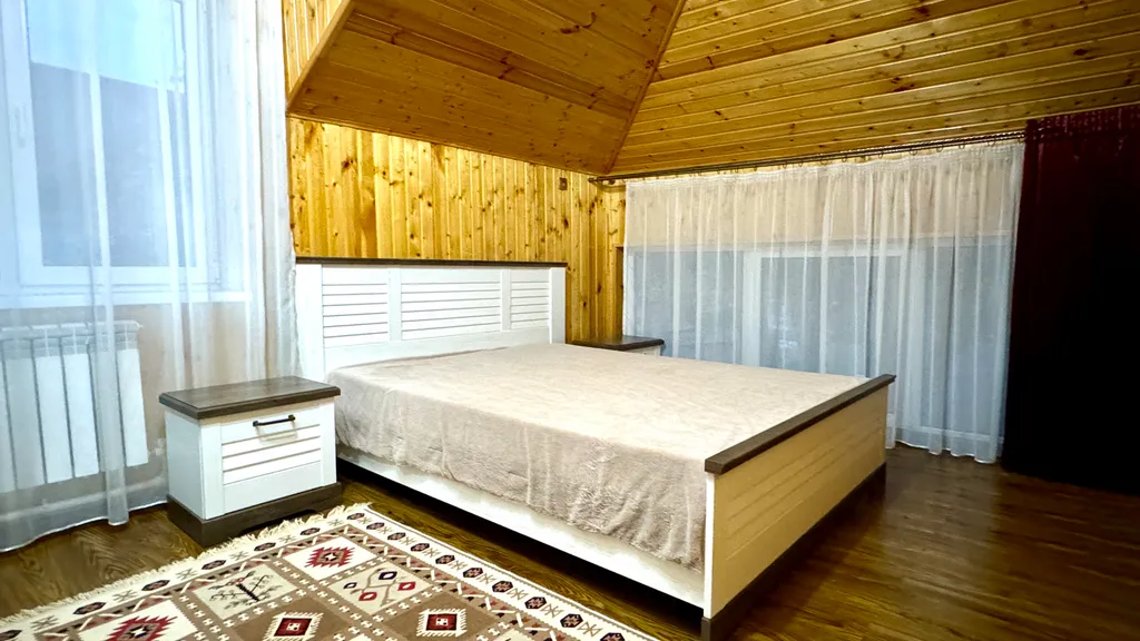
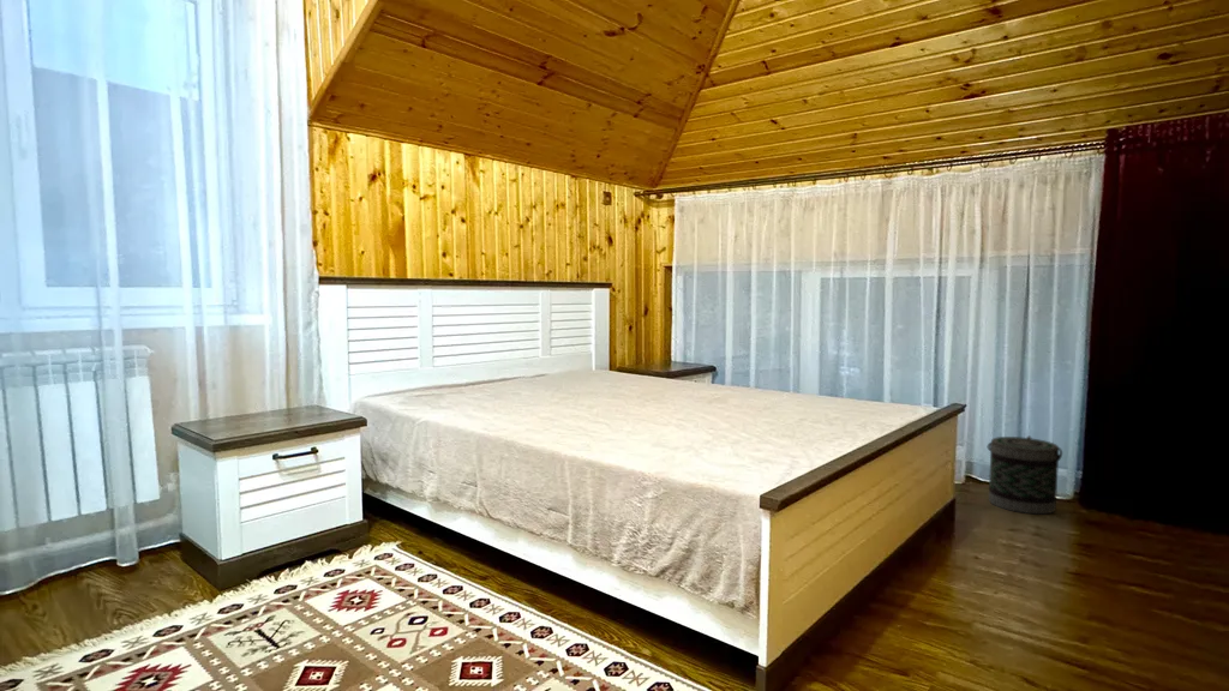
+ basket (1023, 471)
